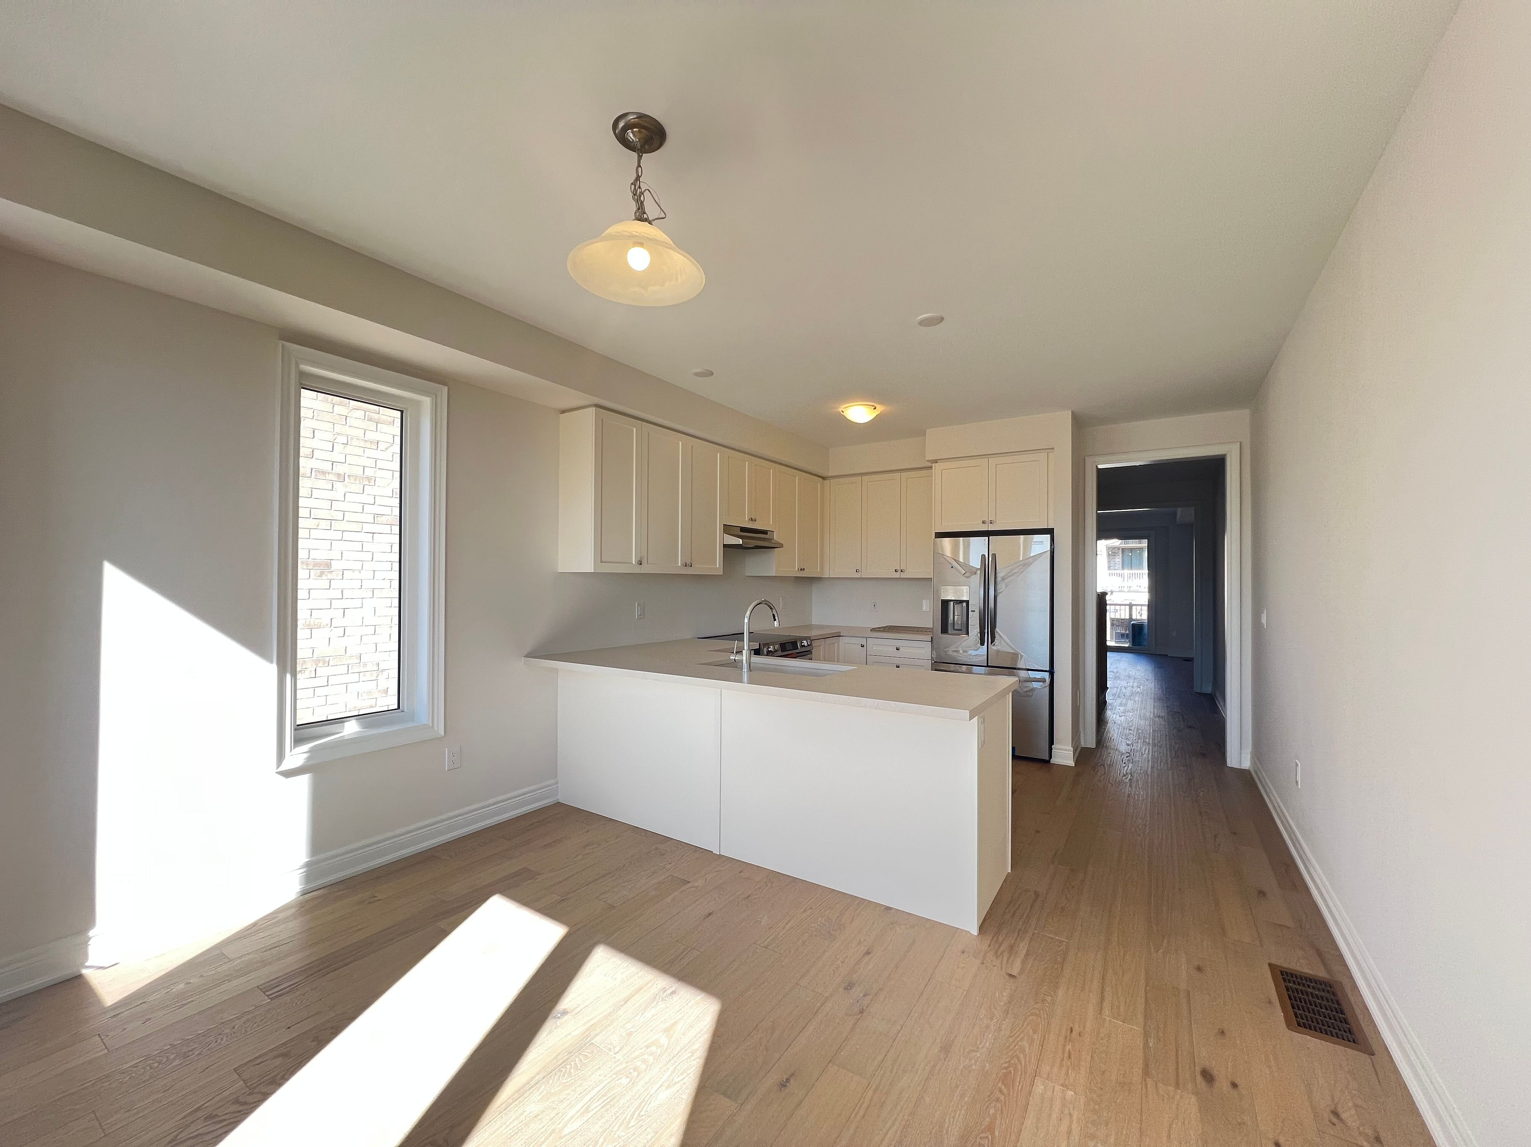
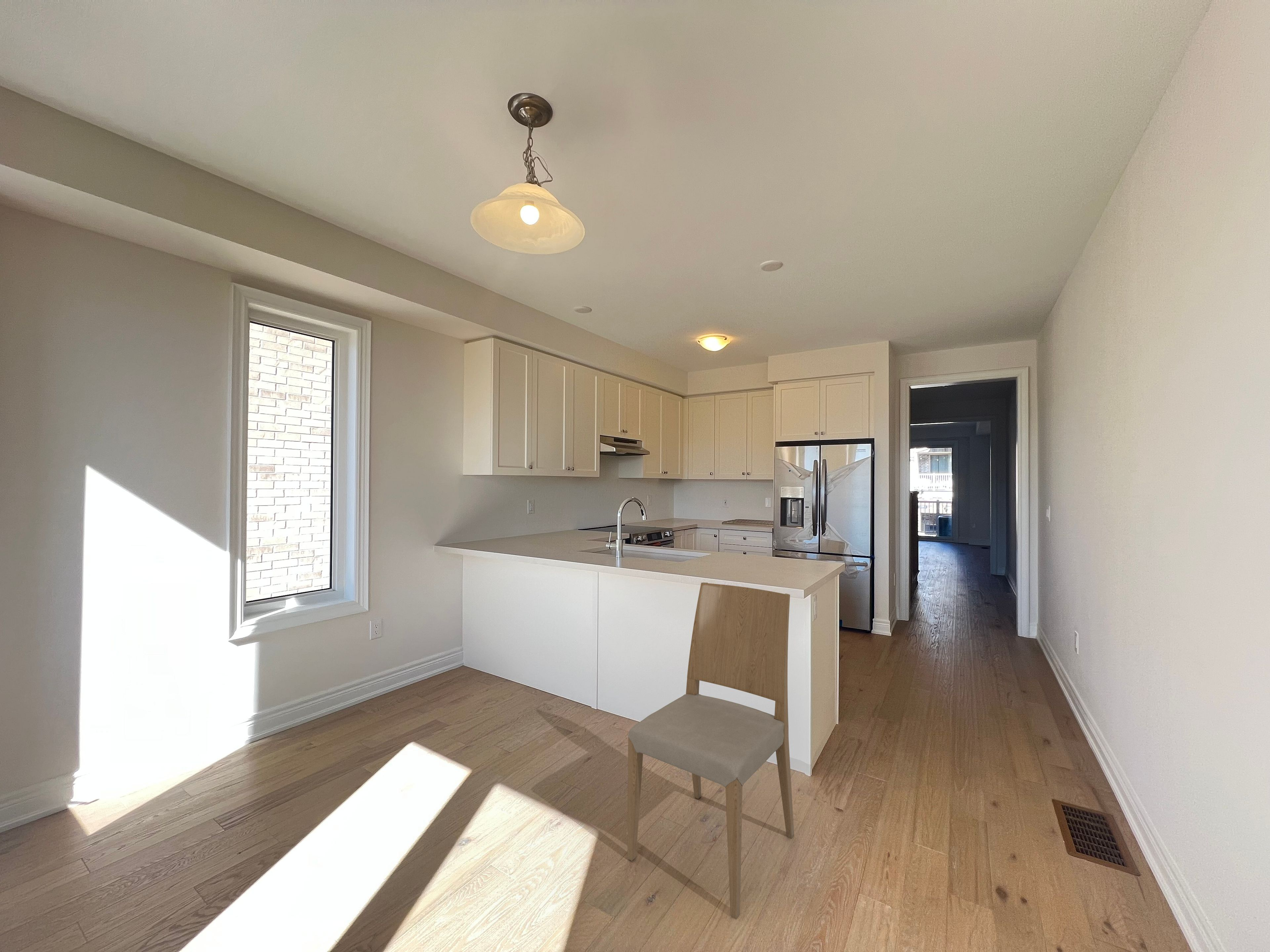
+ dining chair (714, 722)
